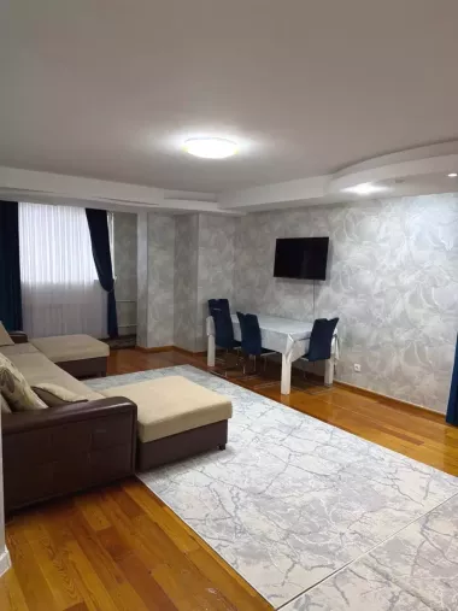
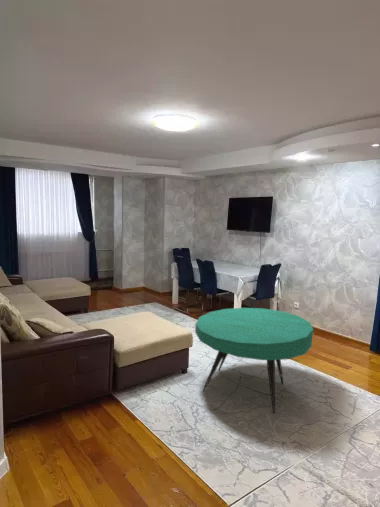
+ coffee table (250, 354)
